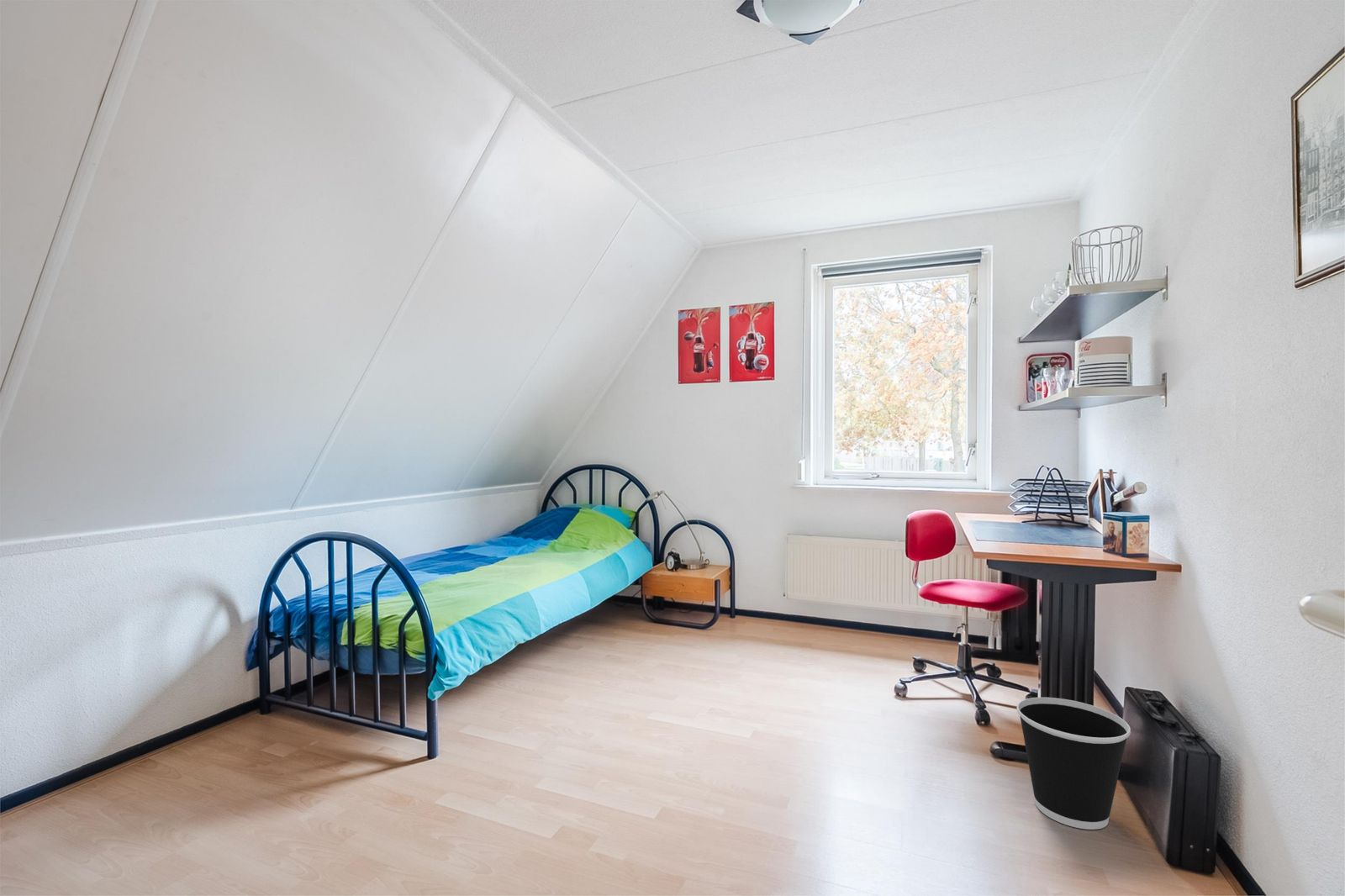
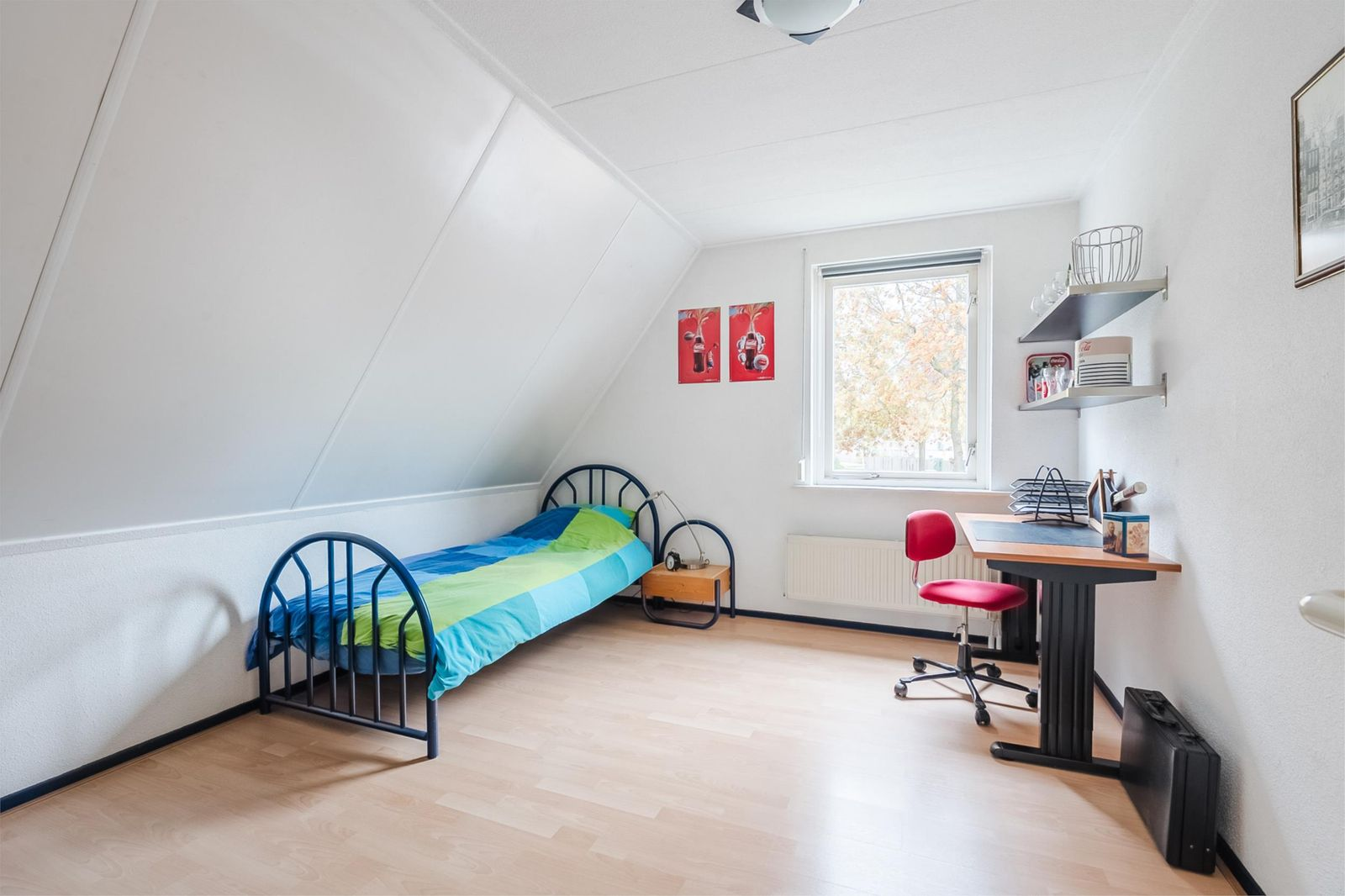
- wastebasket (1071, 763)
